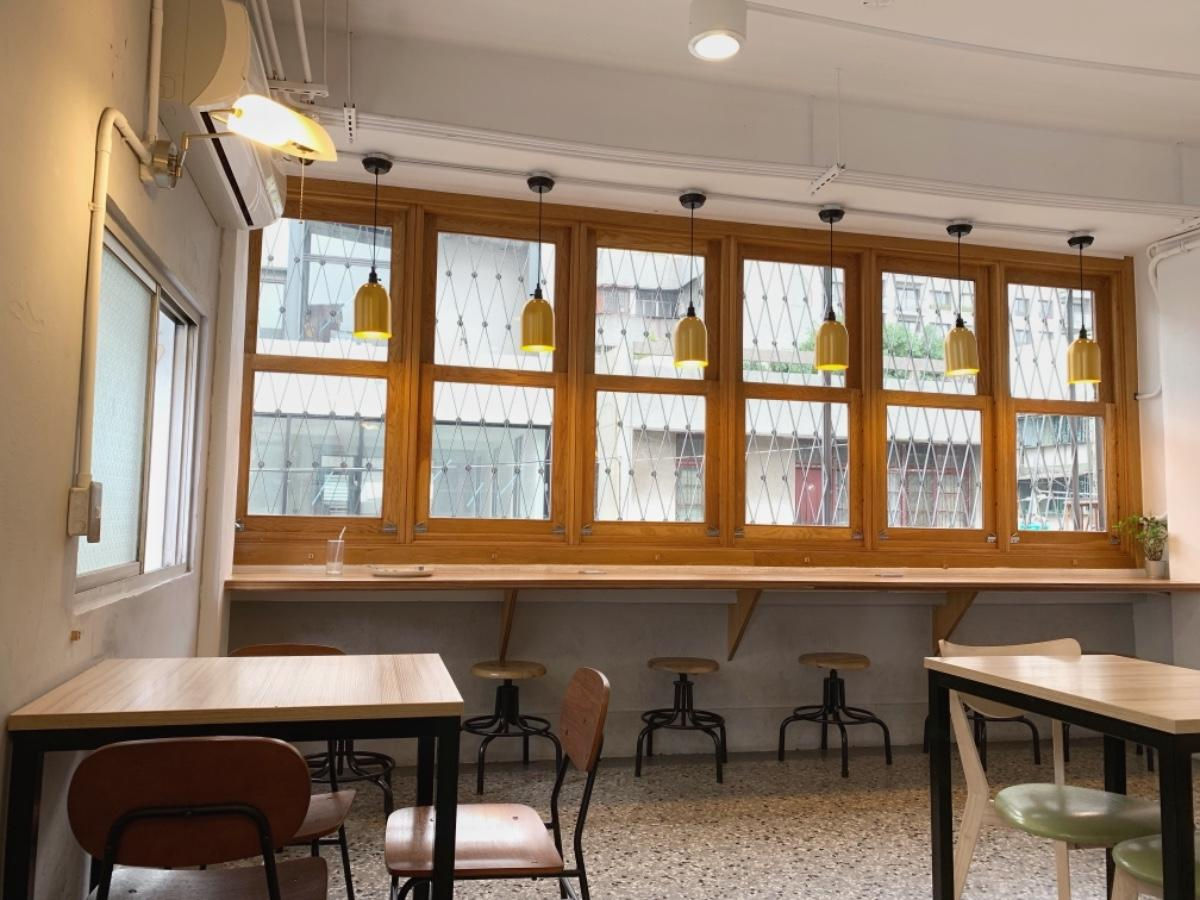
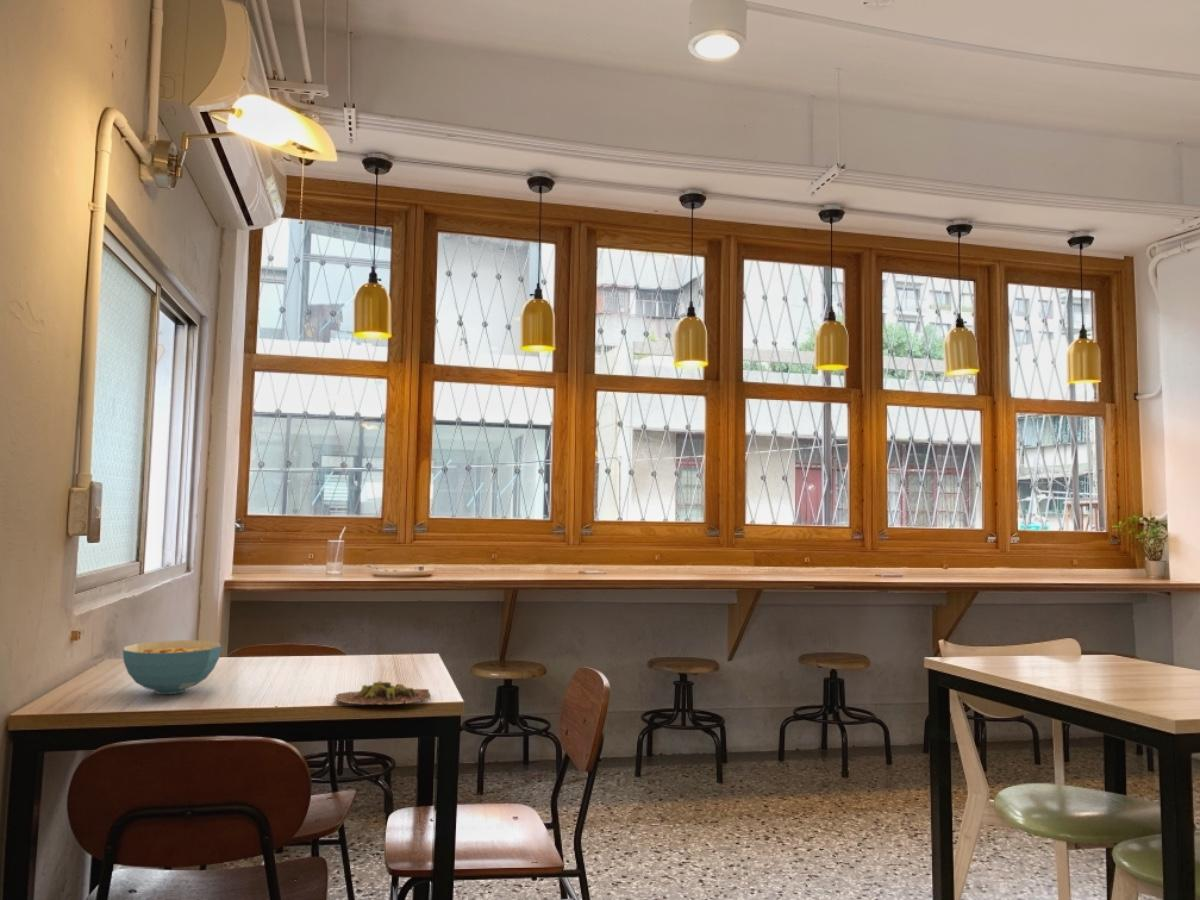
+ succulent plant (383, 690)
+ cereal bowl (171, 668)
